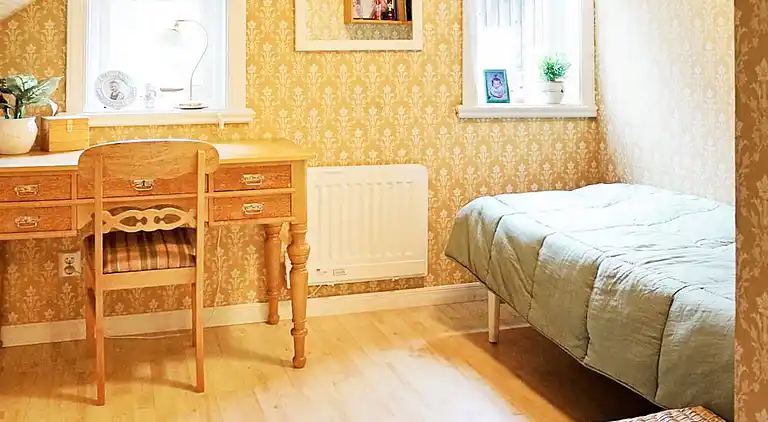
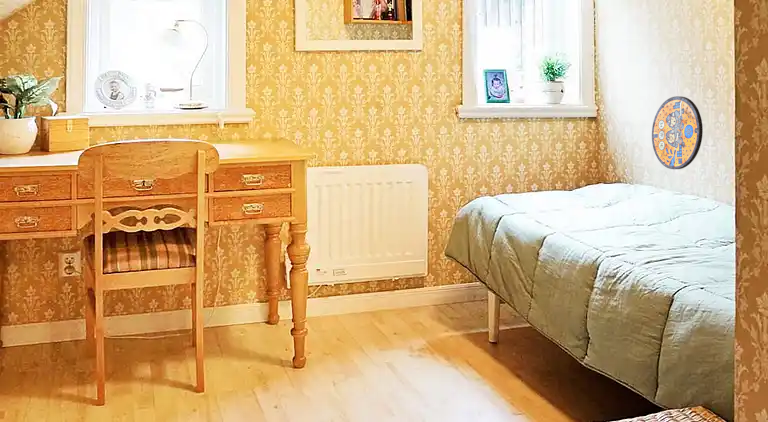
+ manhole cover (676, 132)
